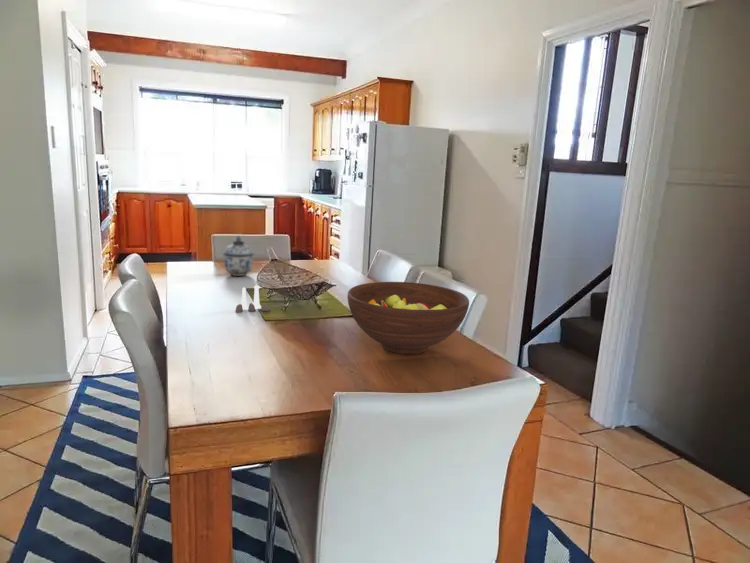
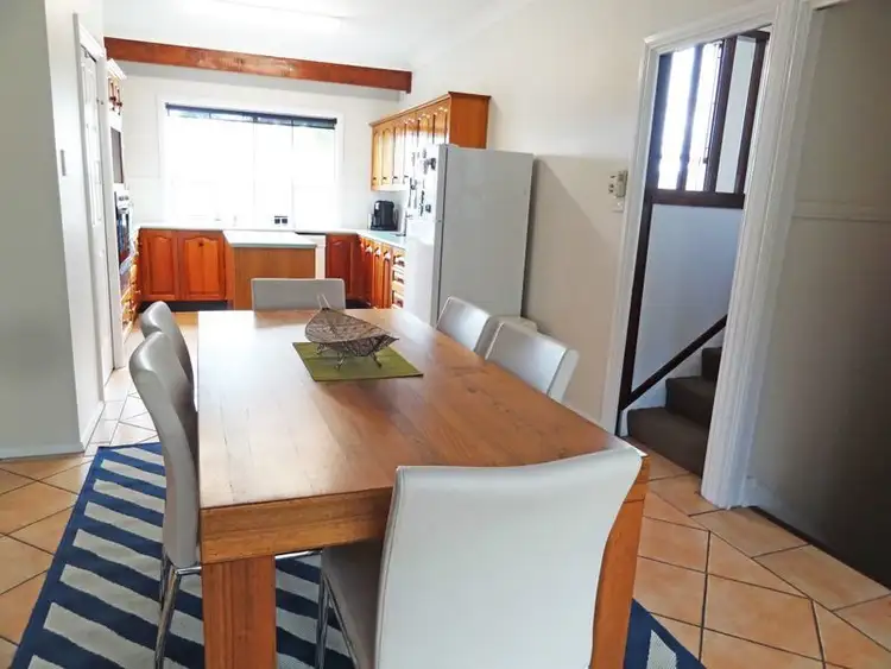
- lidded jar (238, 255)
- fruit bowl (406, 321)
- salt and pepper shaker set (254, 298)
